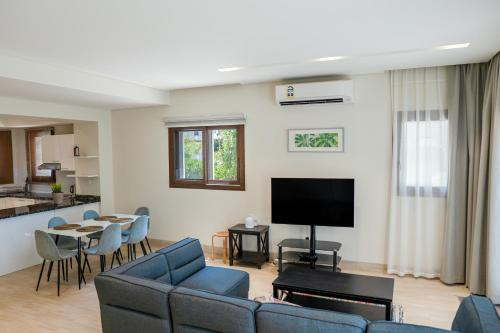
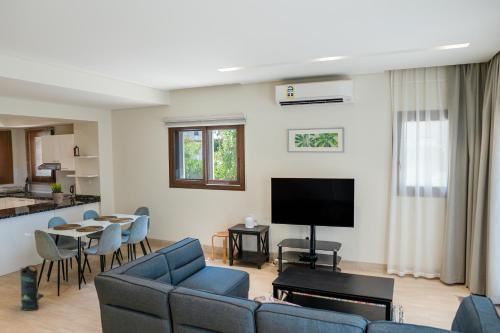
+ pouch (32, 285)
